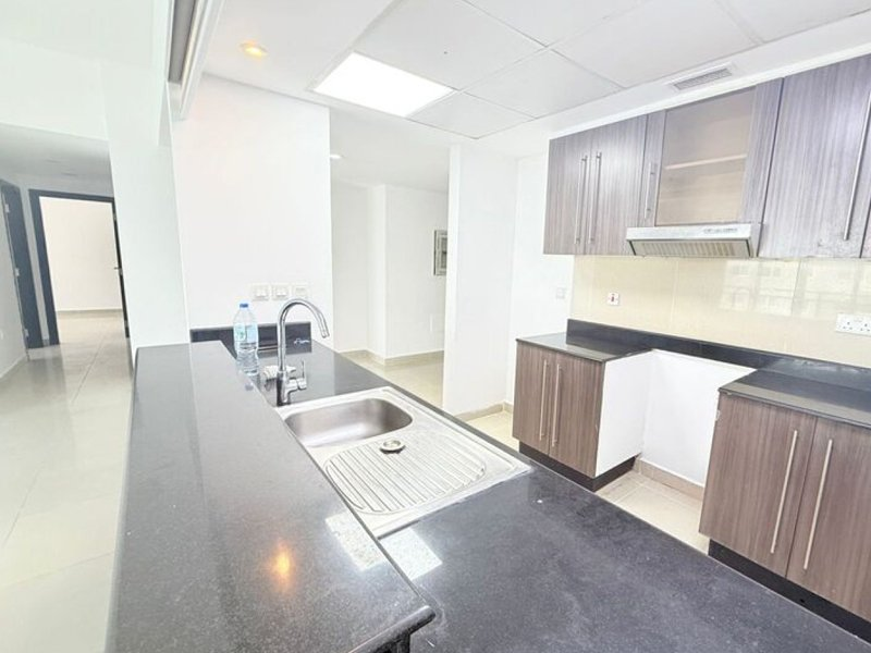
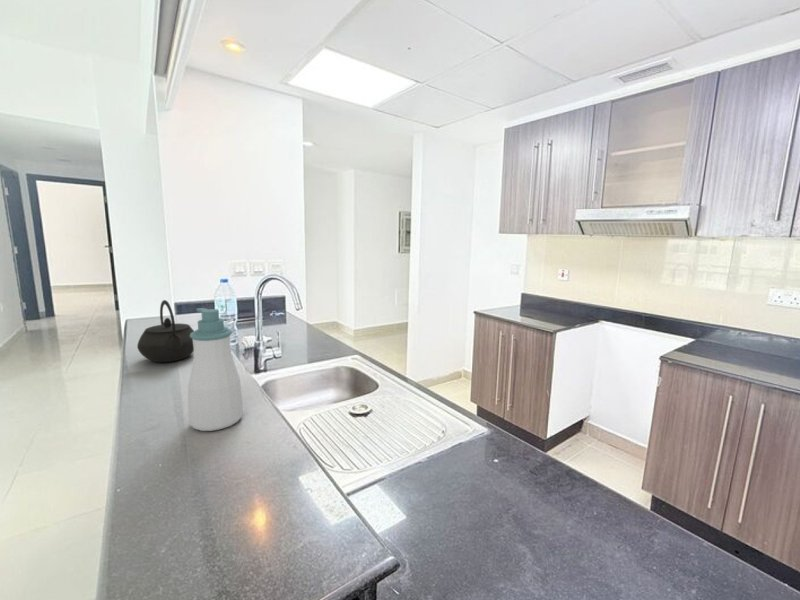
+ soap bottle (213, 366)
+ kettle (168, 330)
